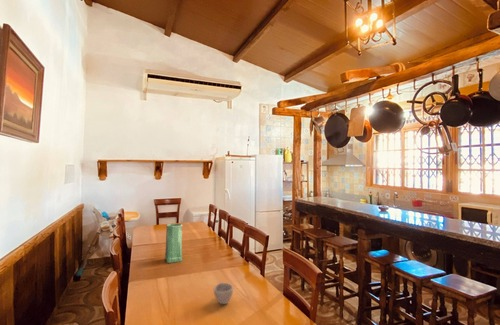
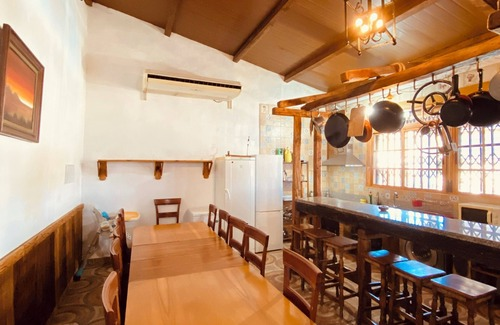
- vase (173, 242)
- cup (222, 293)
